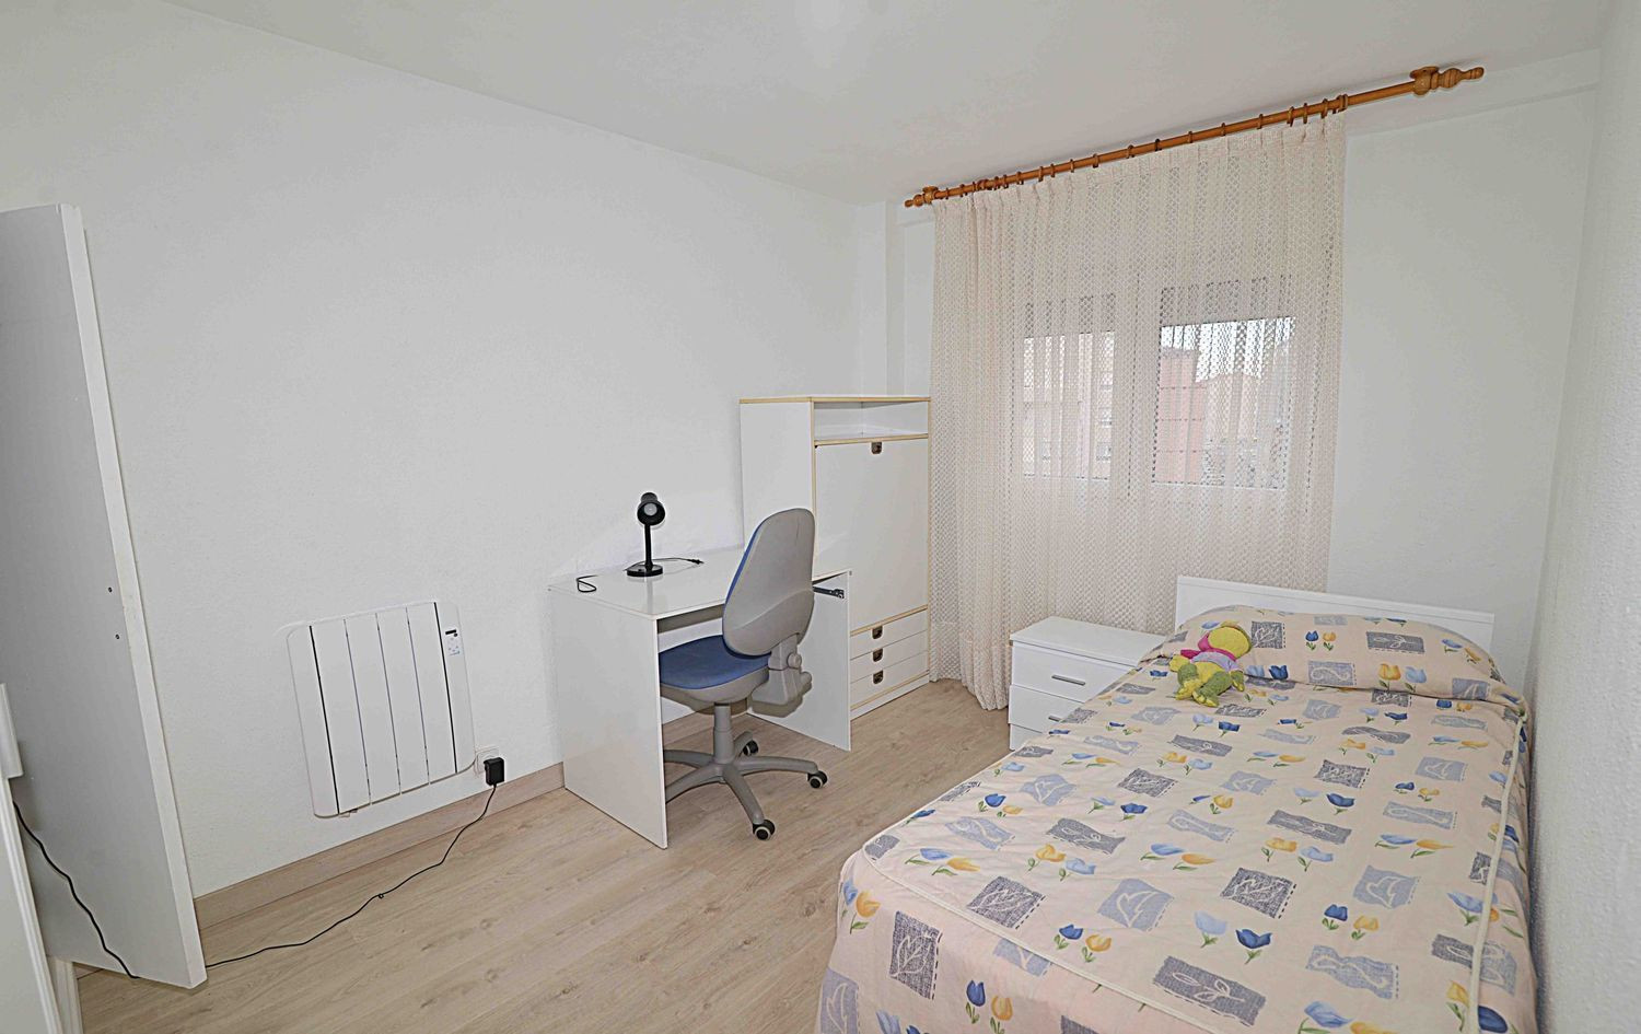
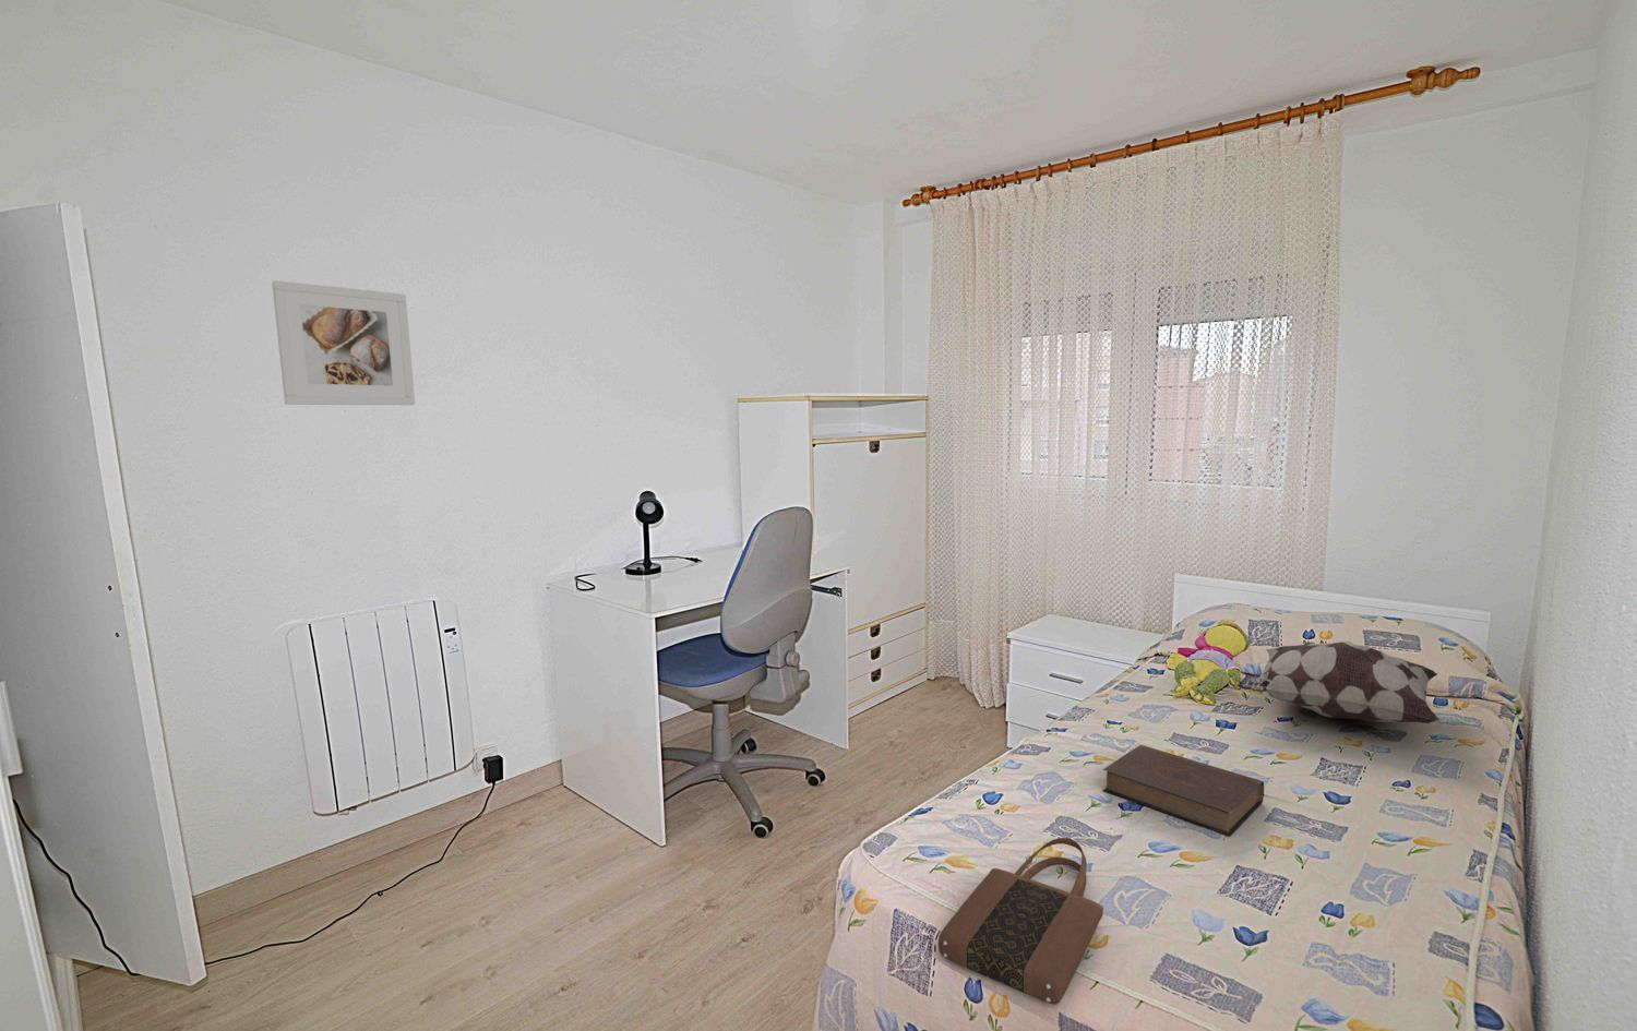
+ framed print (347, 347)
+ book (1181, 784)
+ decorative pillow (1338, 679)
+ tote bag (1036, 903)
